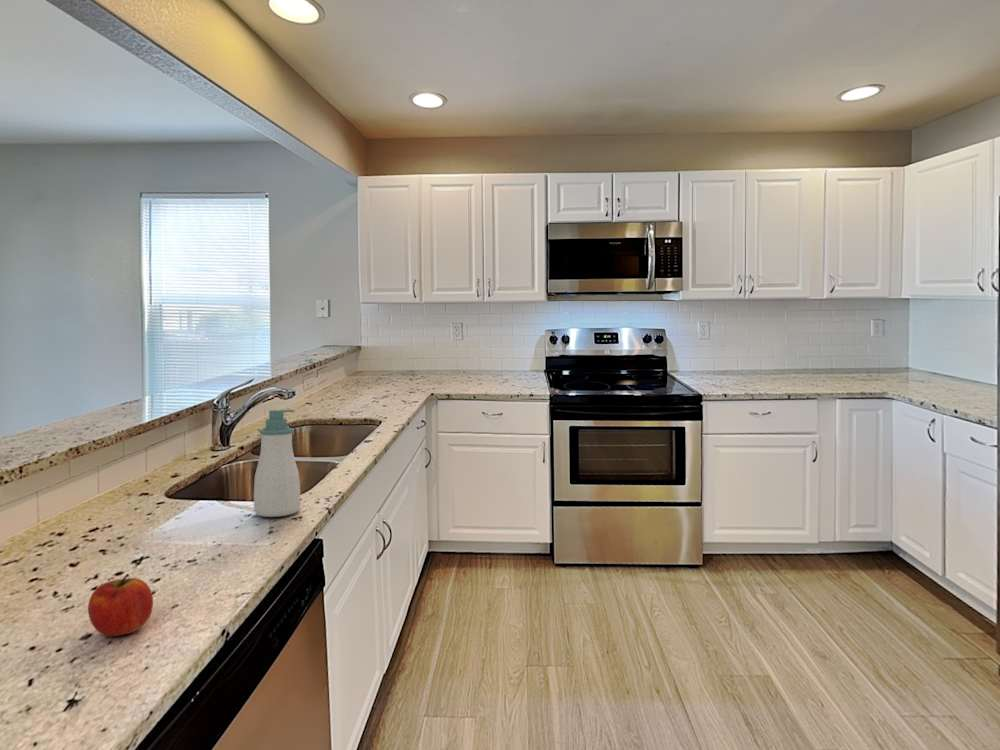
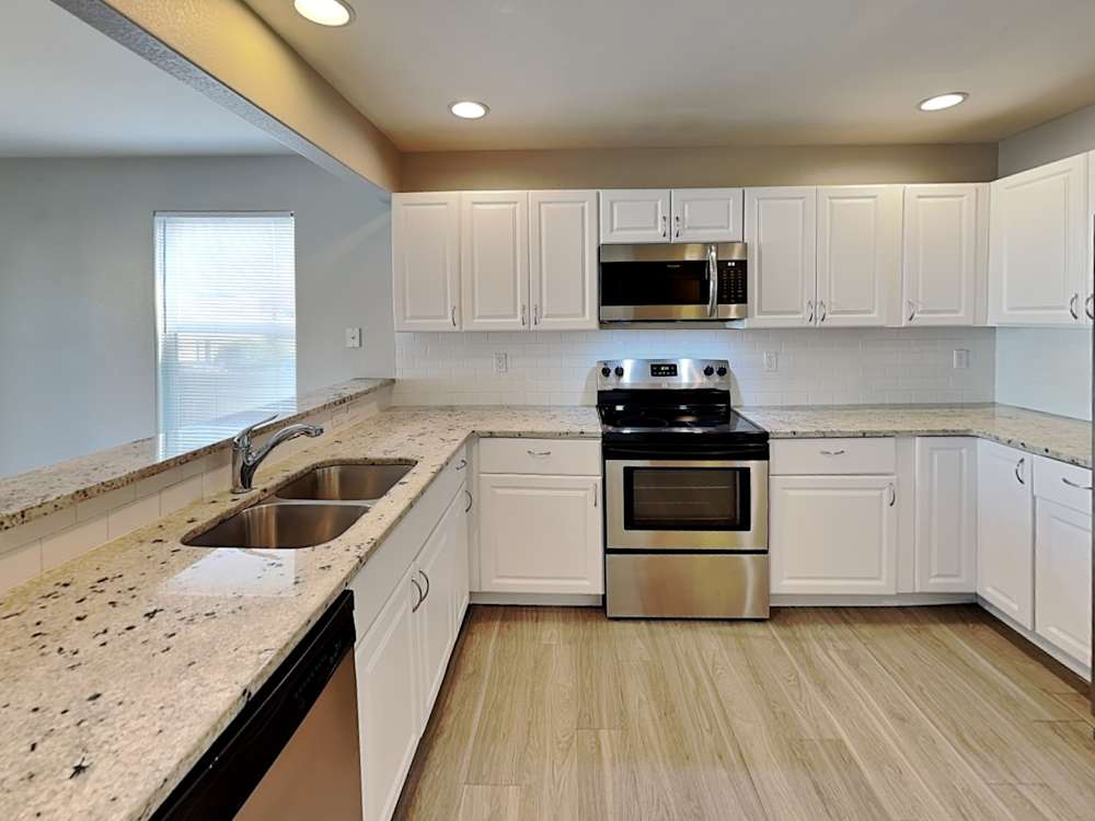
- fruit (120, 603)
- soap bottle (276, 461)
